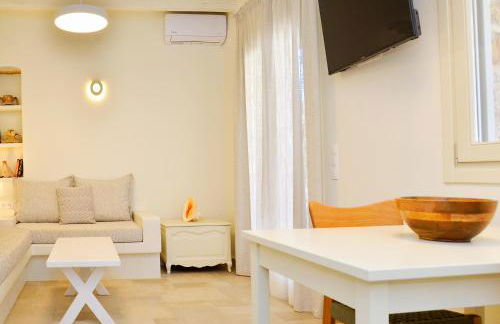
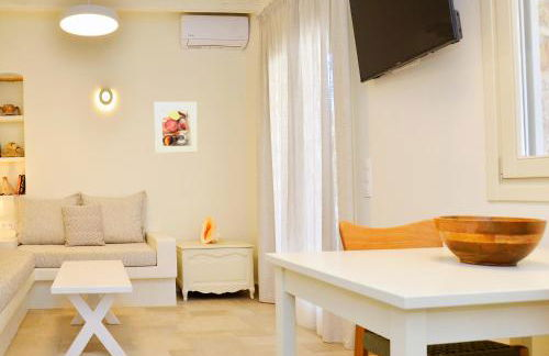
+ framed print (176, 127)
